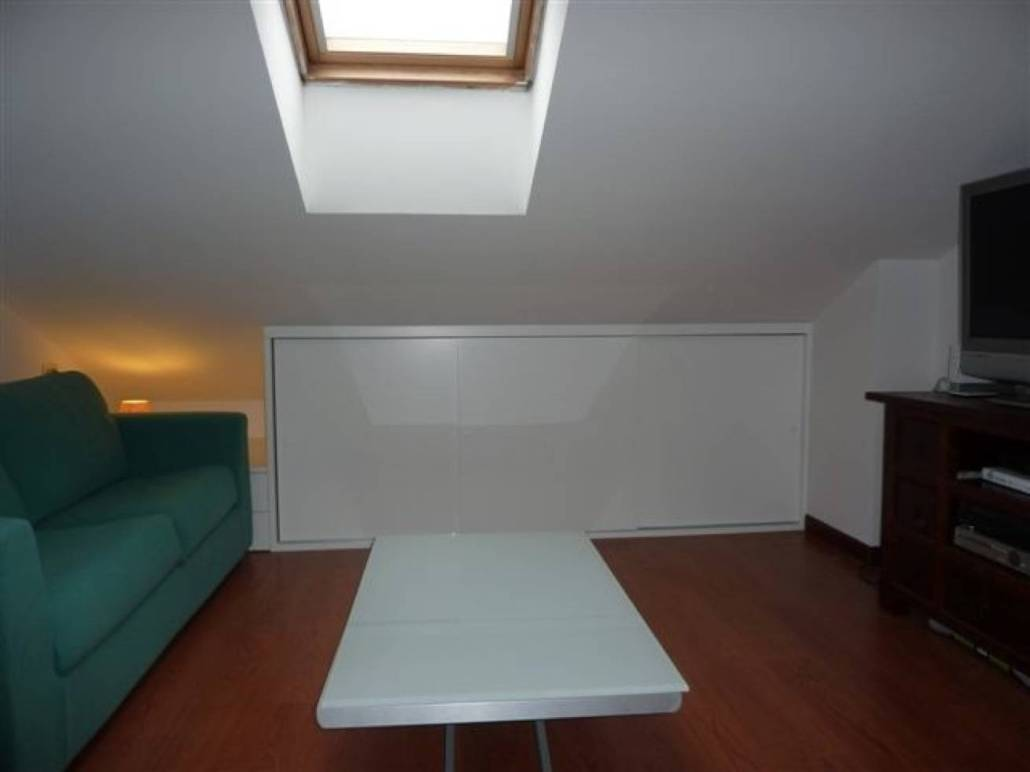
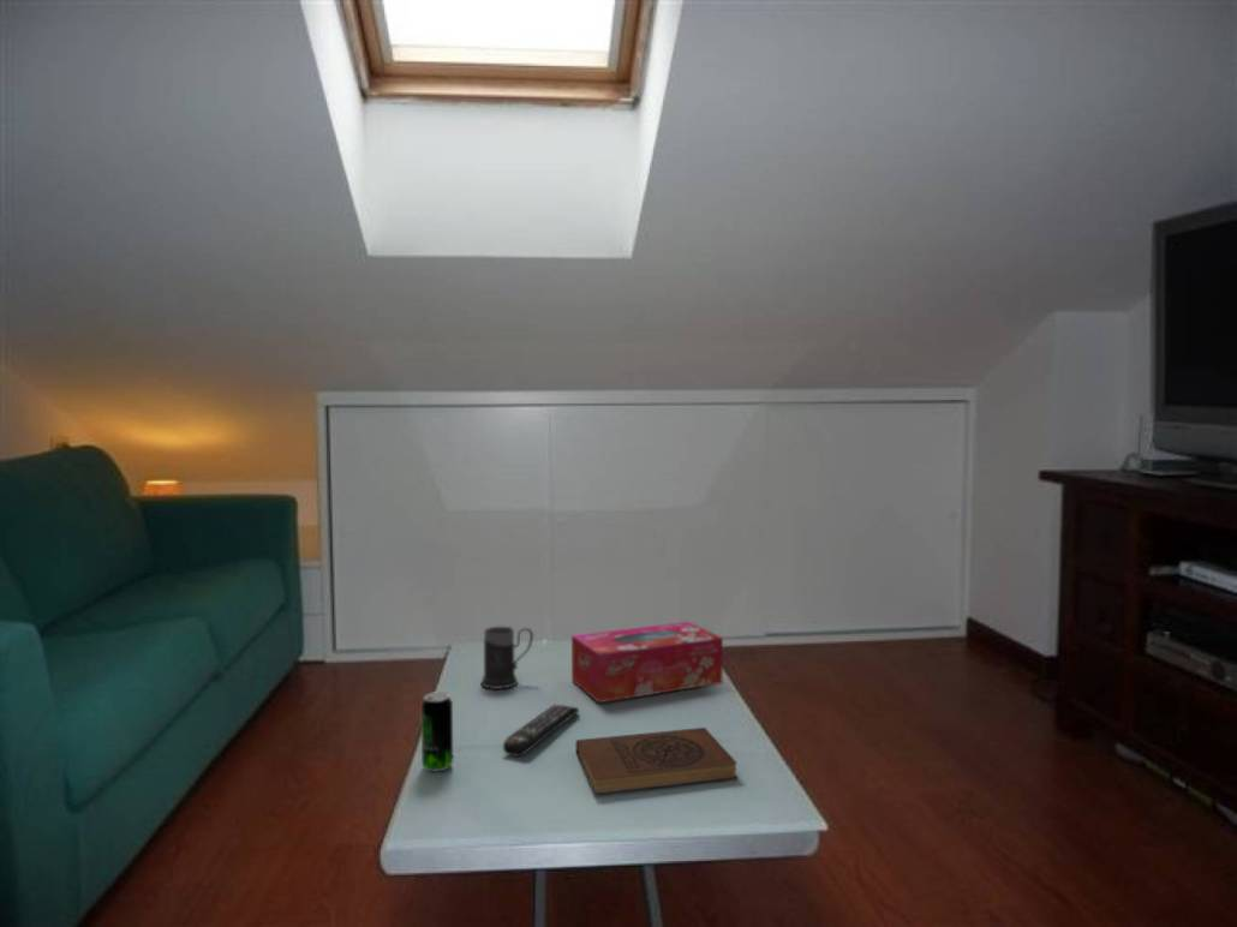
+ tissue box (646, 659)
+ remote control (543, 726)
+ beverage can (437, 731)
+ book (653, 758)
+ mug (507, 654)
